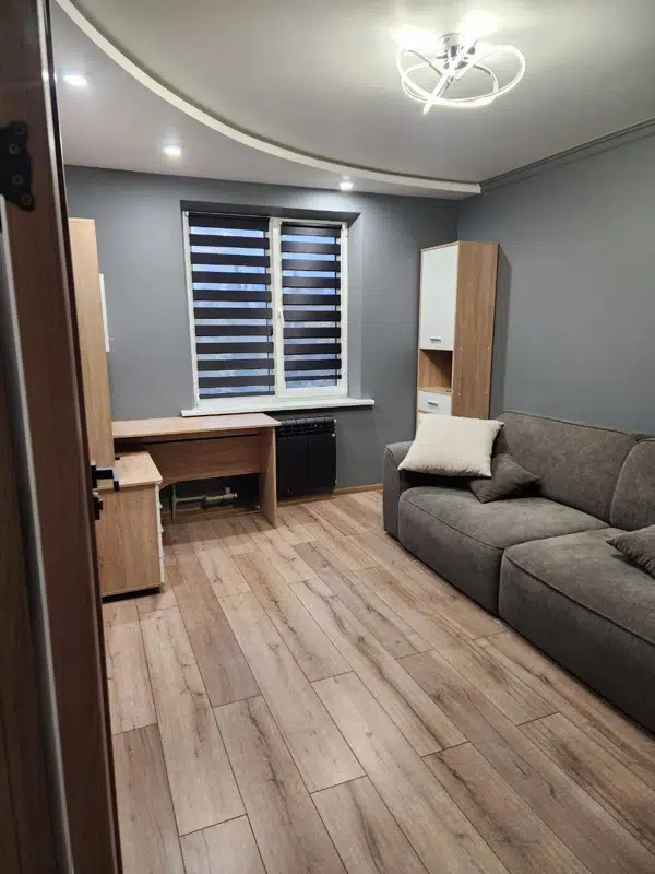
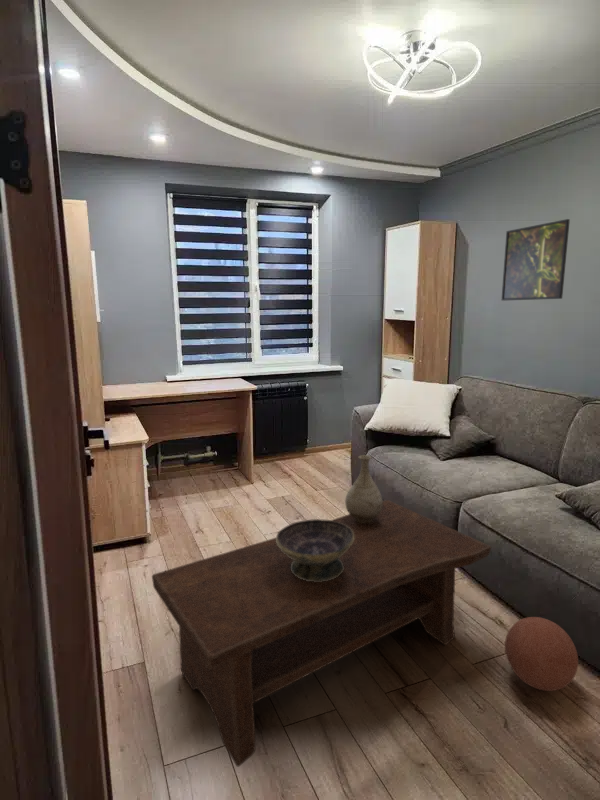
+ coffee table (326, 607)
+ ball (540, 652)
+ decorative bowl (314, 550)
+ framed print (532, 263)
+ vase (364, 488)
